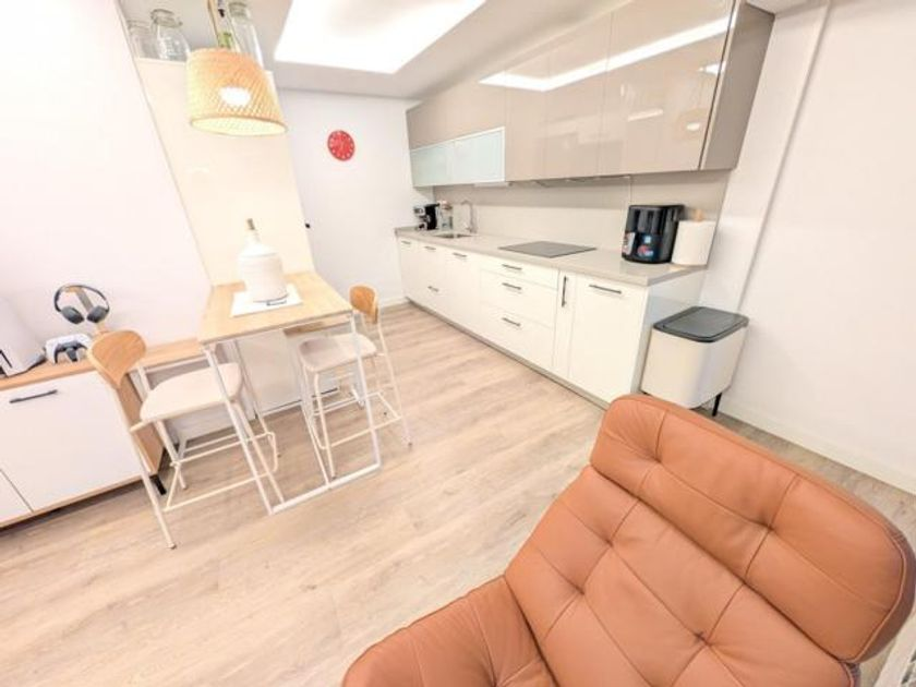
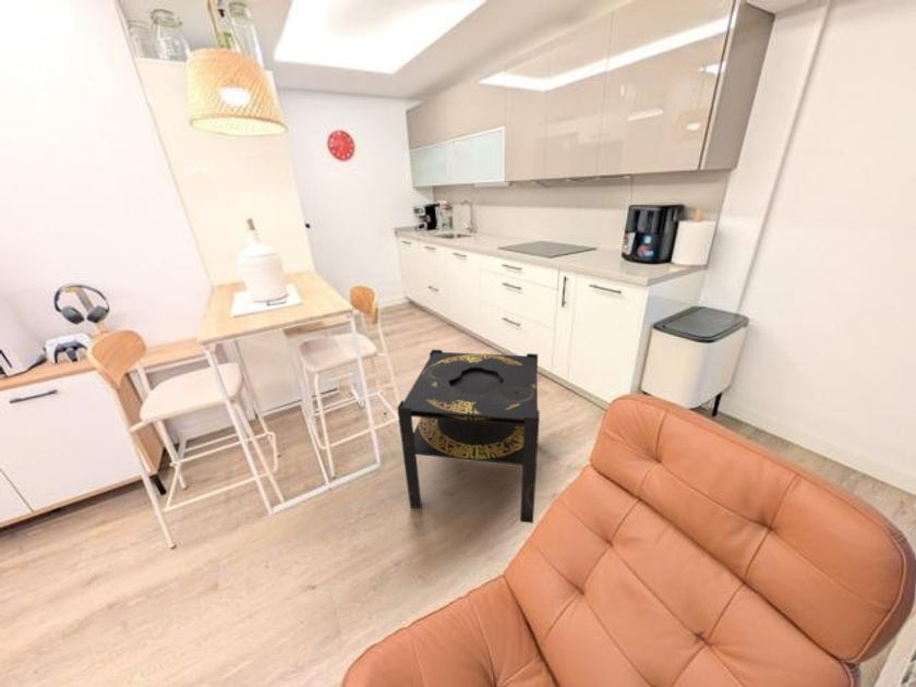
+ side table (477, 426)
